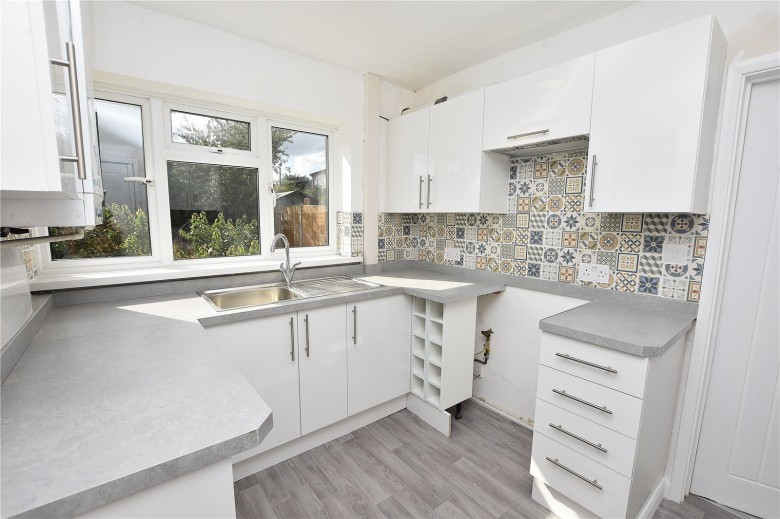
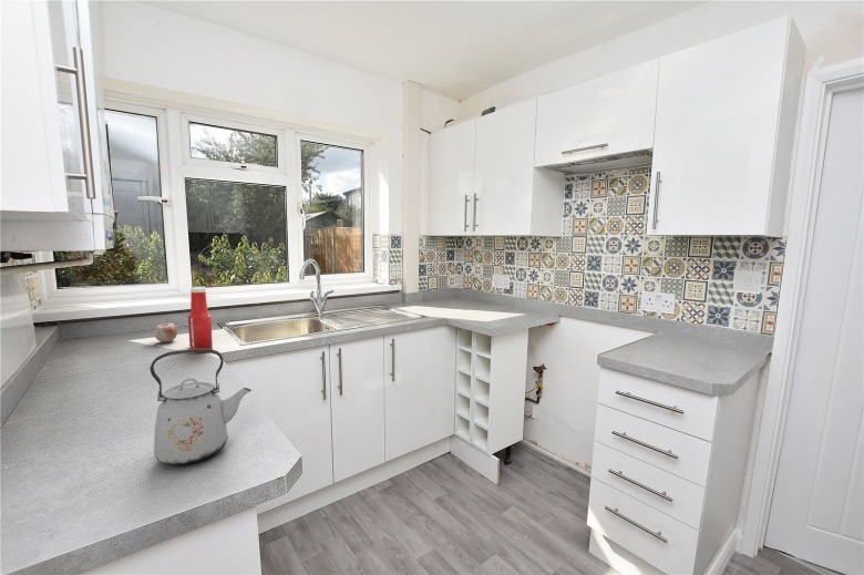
+ apple (166, 332)
+ kettle (204, 400)
+ soap bottle (199, 318)
